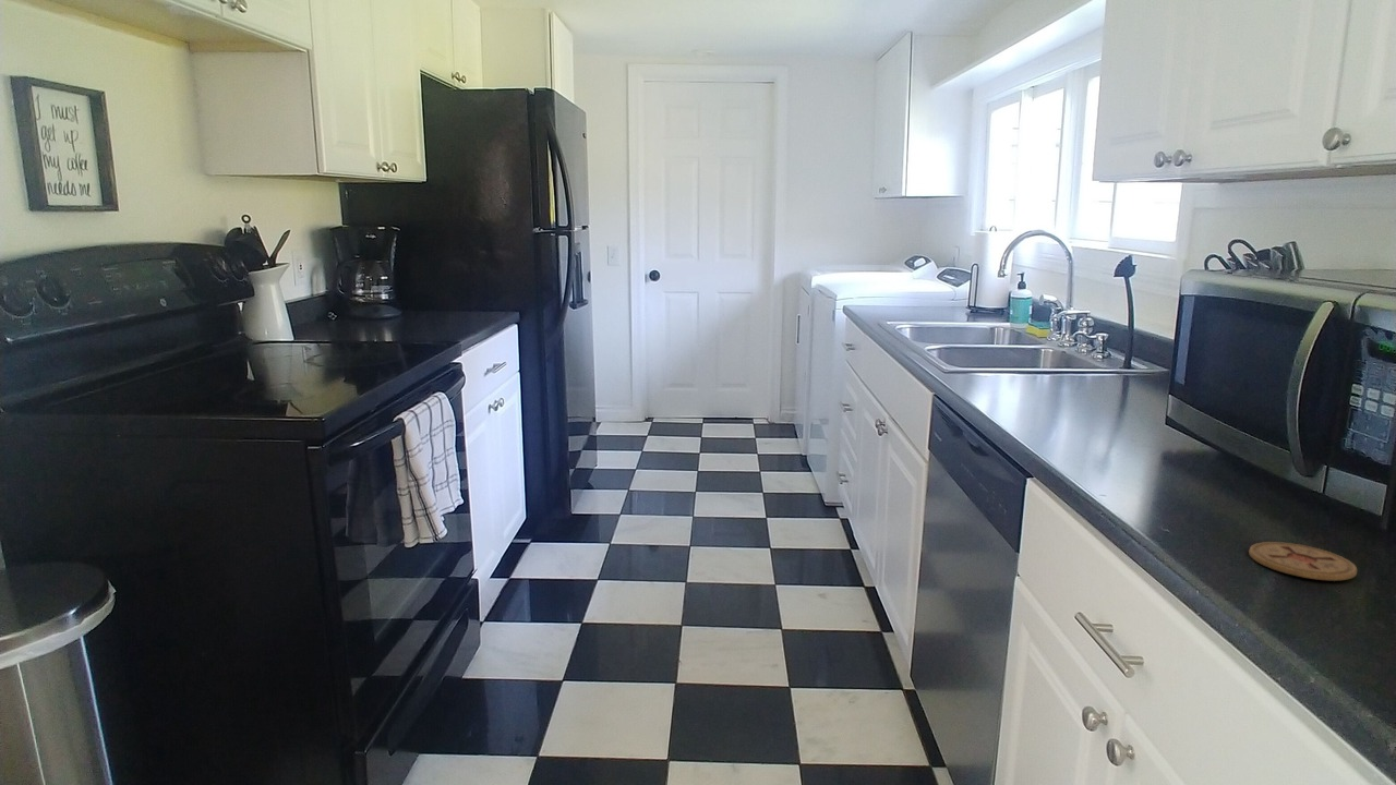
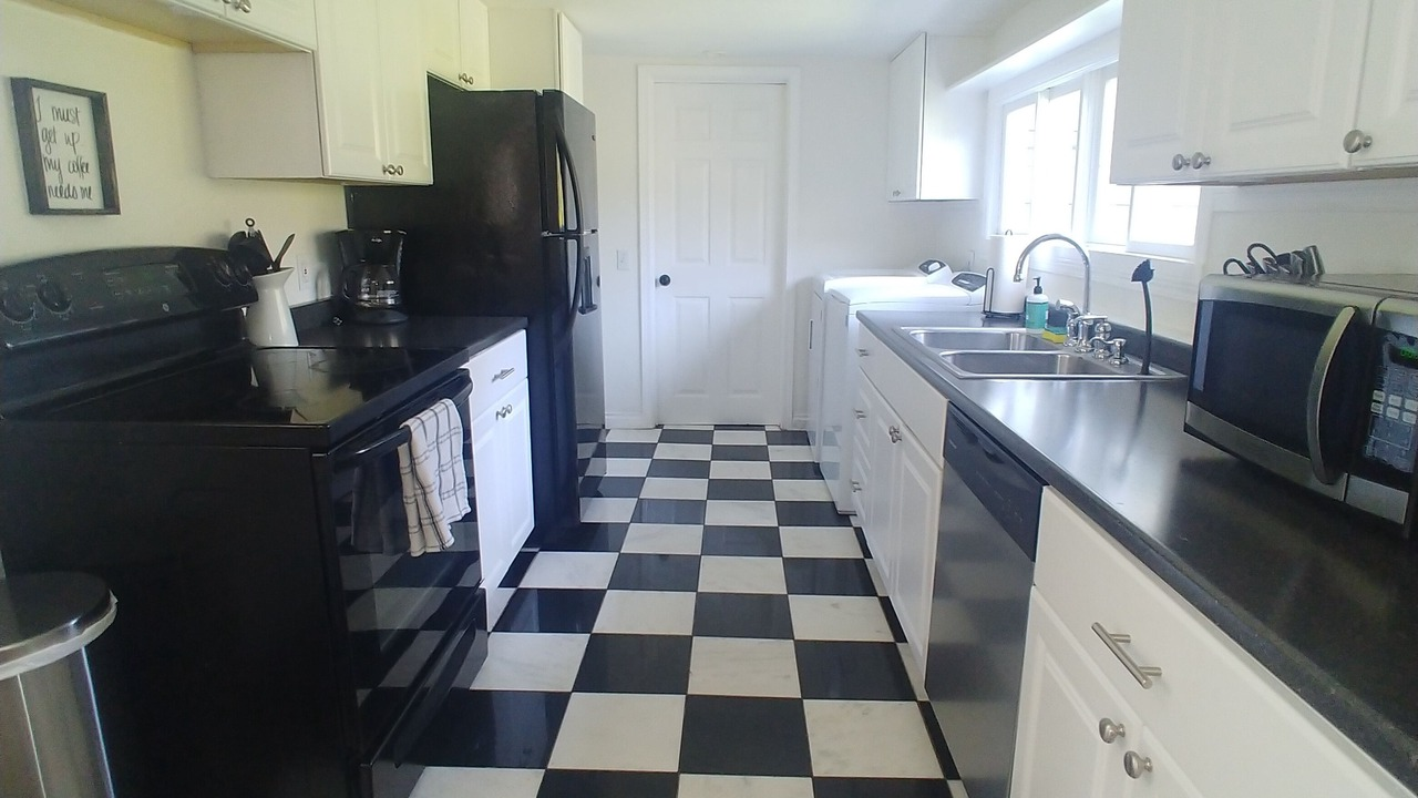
- coaster (1301, 559)
